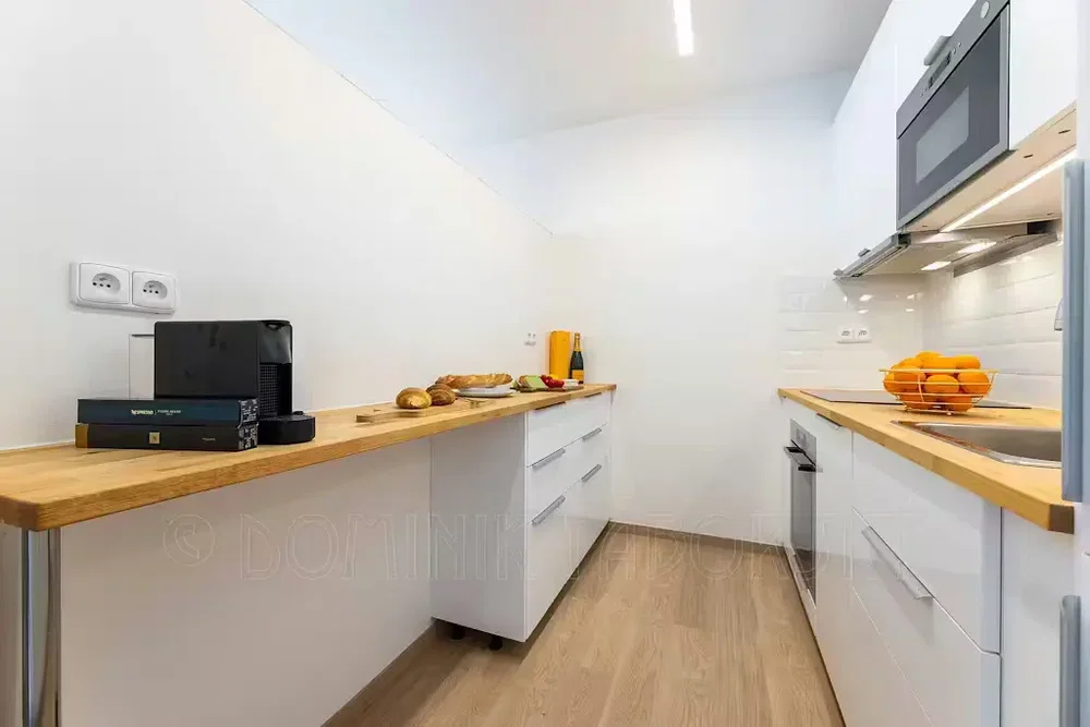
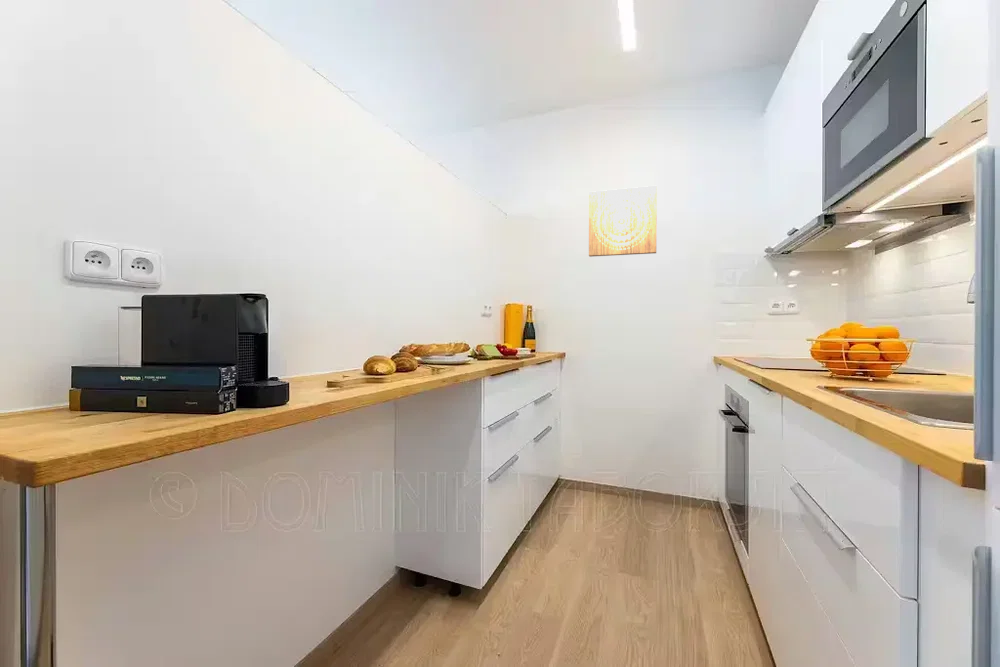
+ wall art (622, 222)
